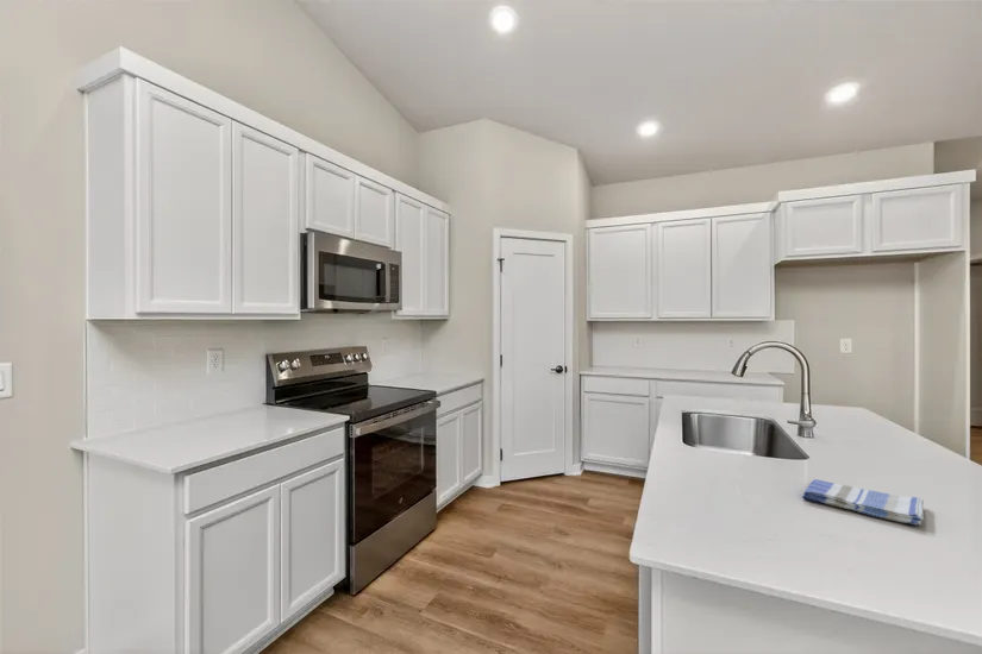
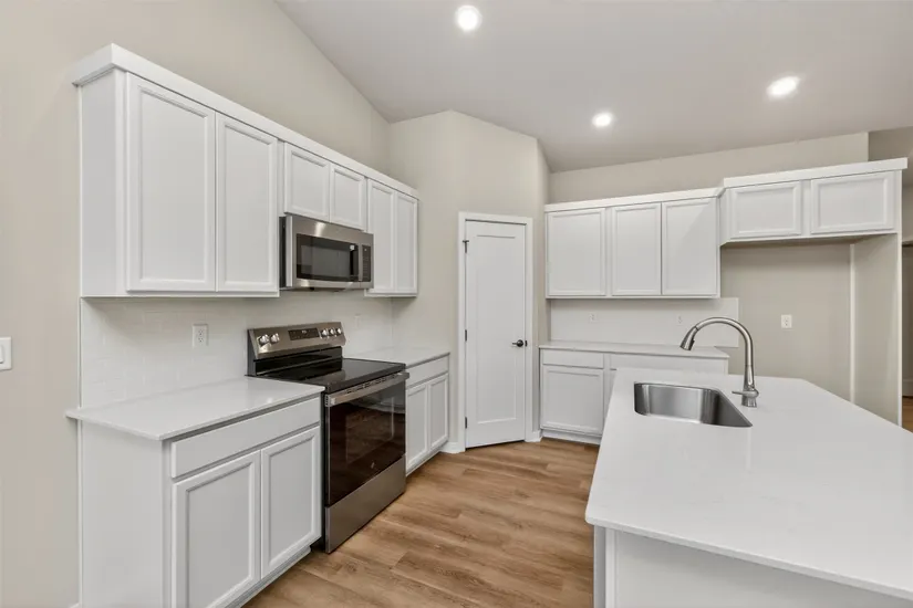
- dish towel (862, 498)
